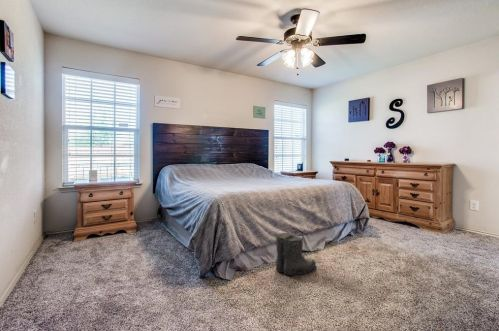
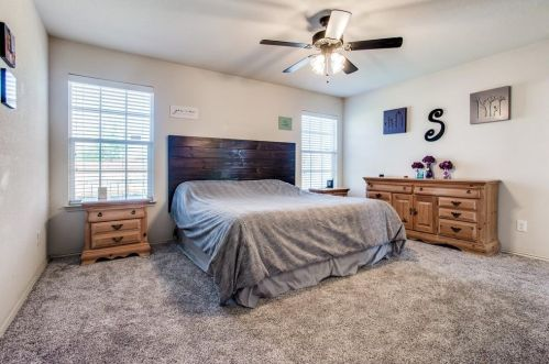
- boots (295, 251)
